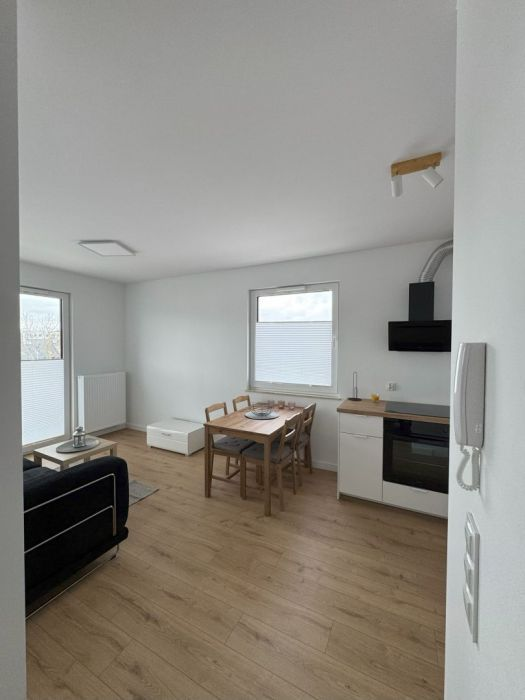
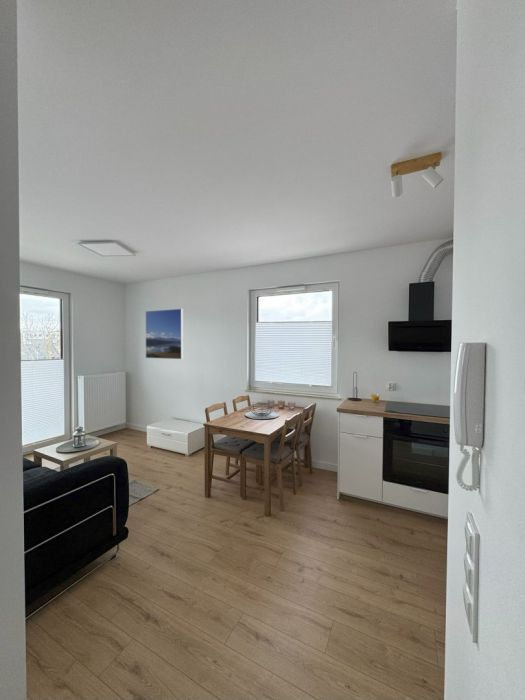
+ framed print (163, 334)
